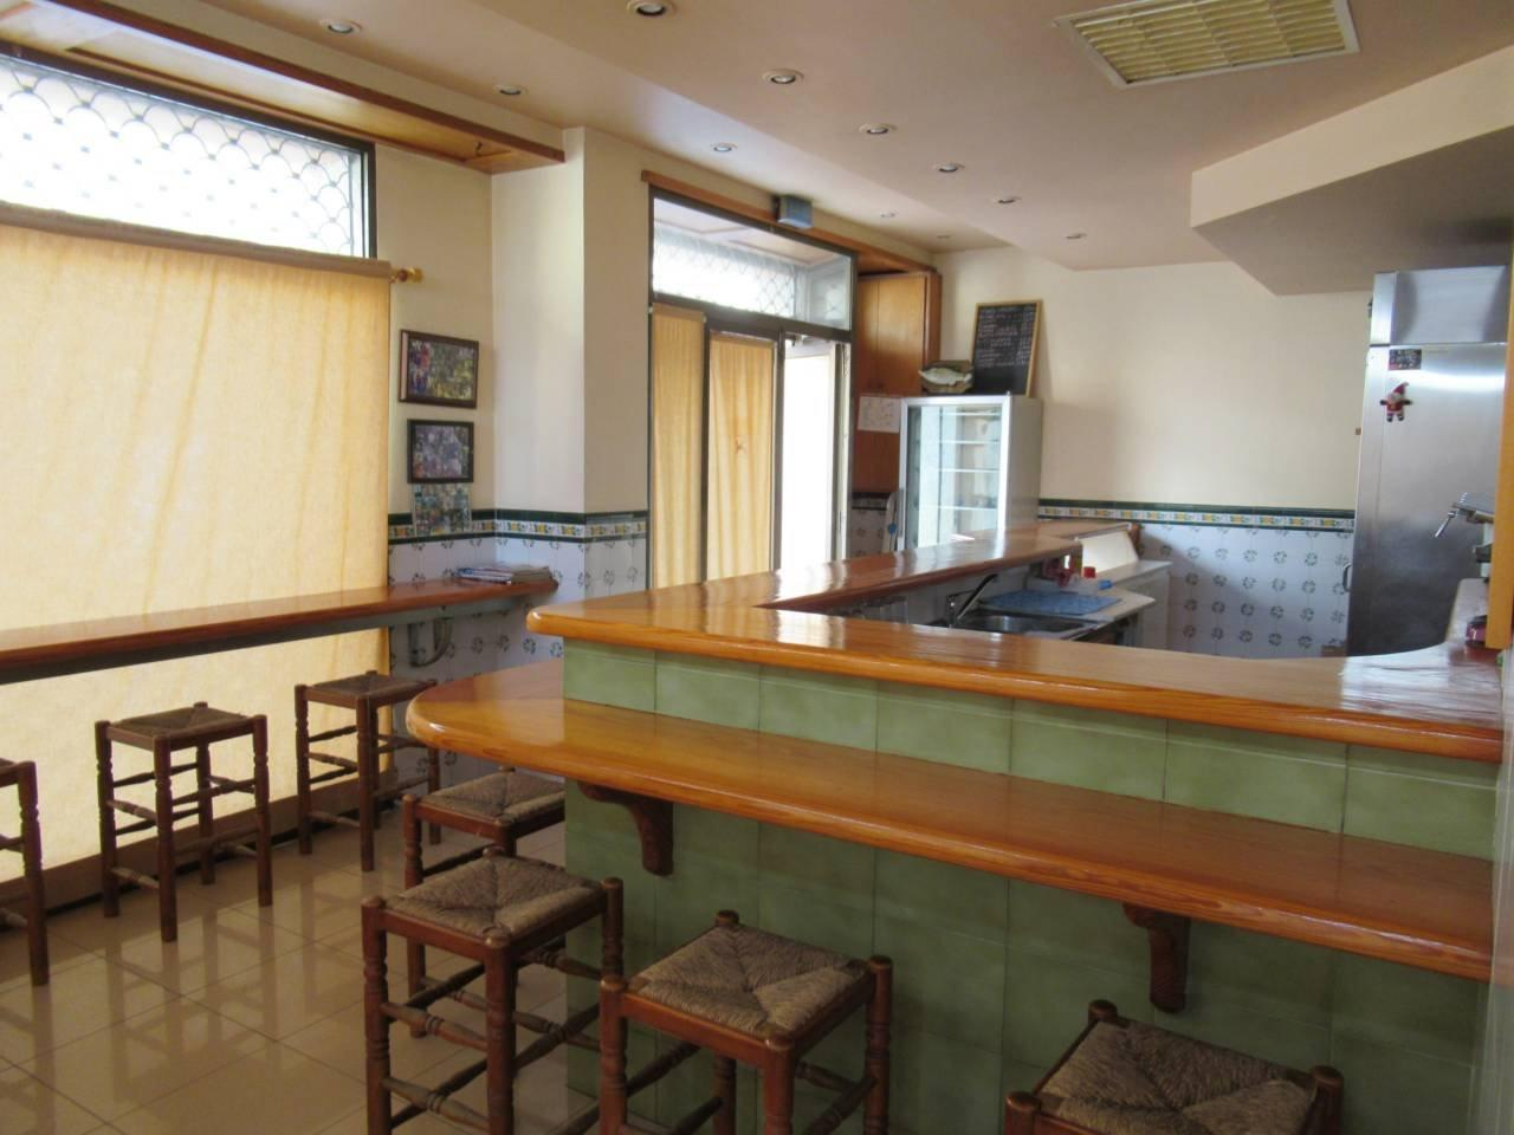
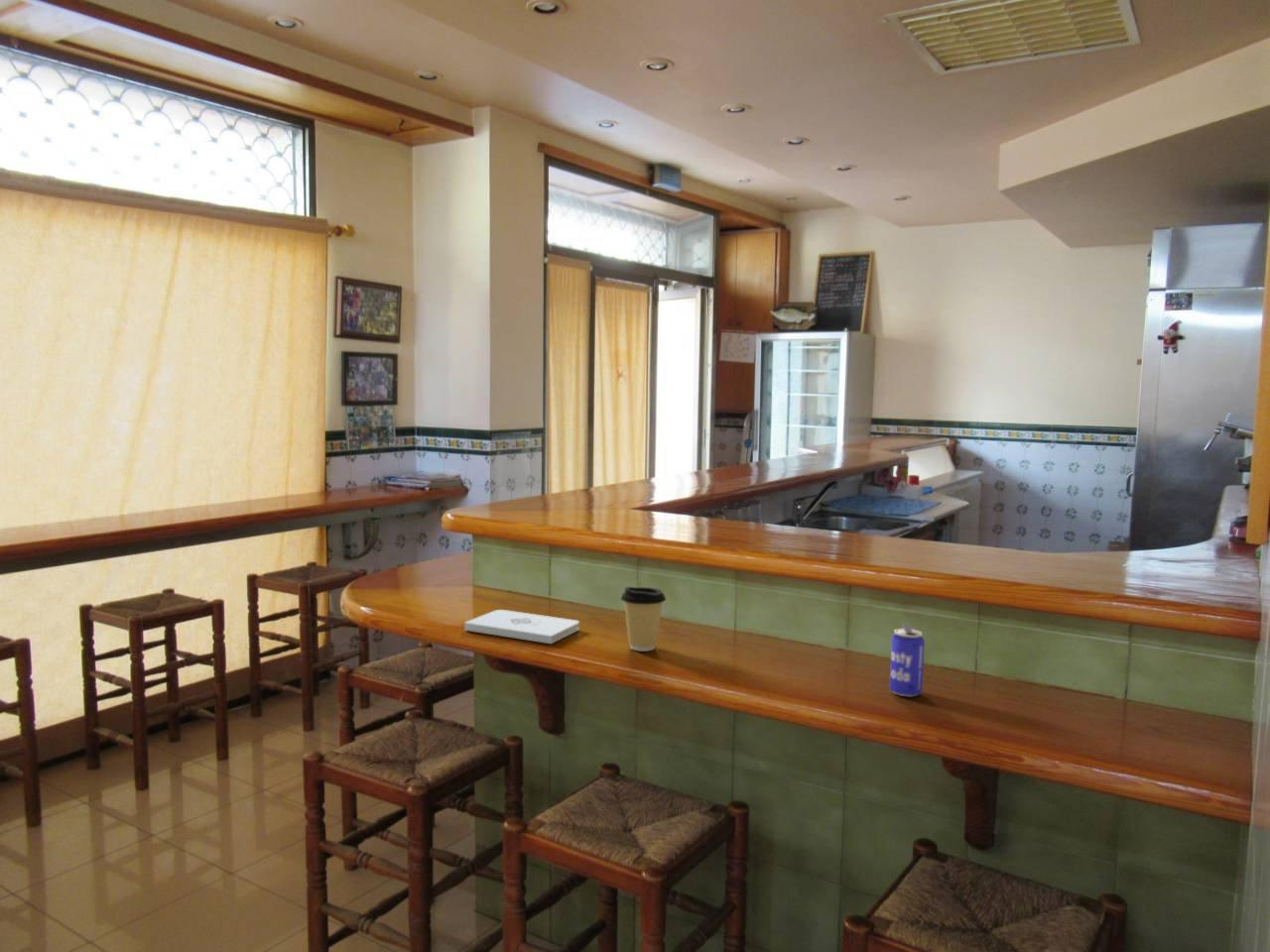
+ notepad (523, 625)
+ beer can (907, 658)
+ coffee cup (643, 618)
